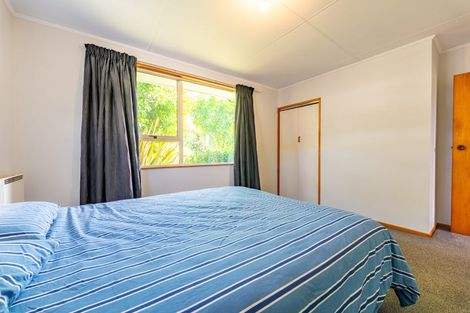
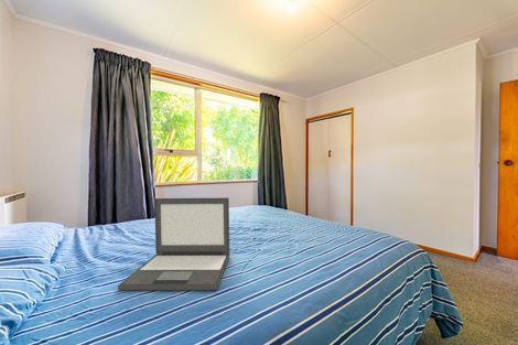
+ laptop (181, 237)
